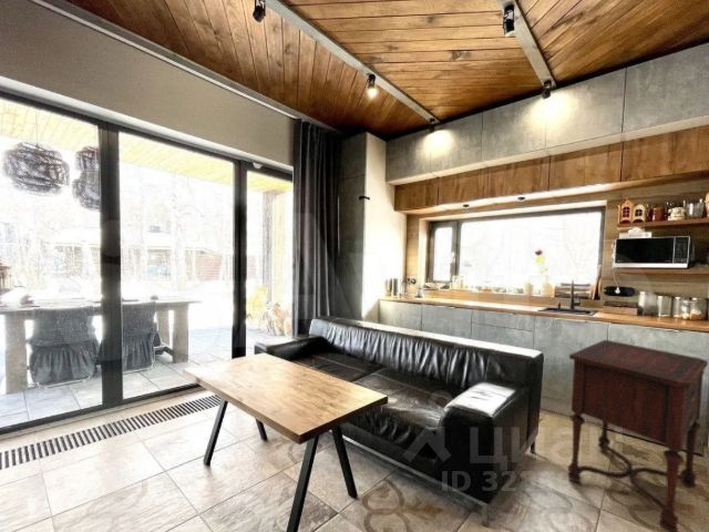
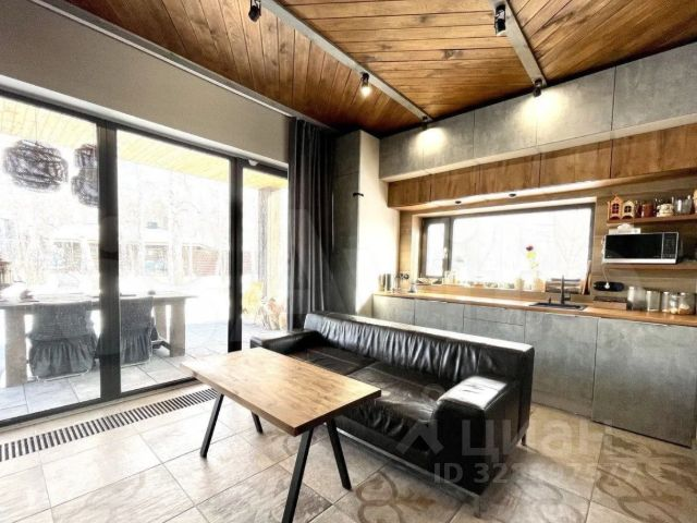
- side table (635, 420)
